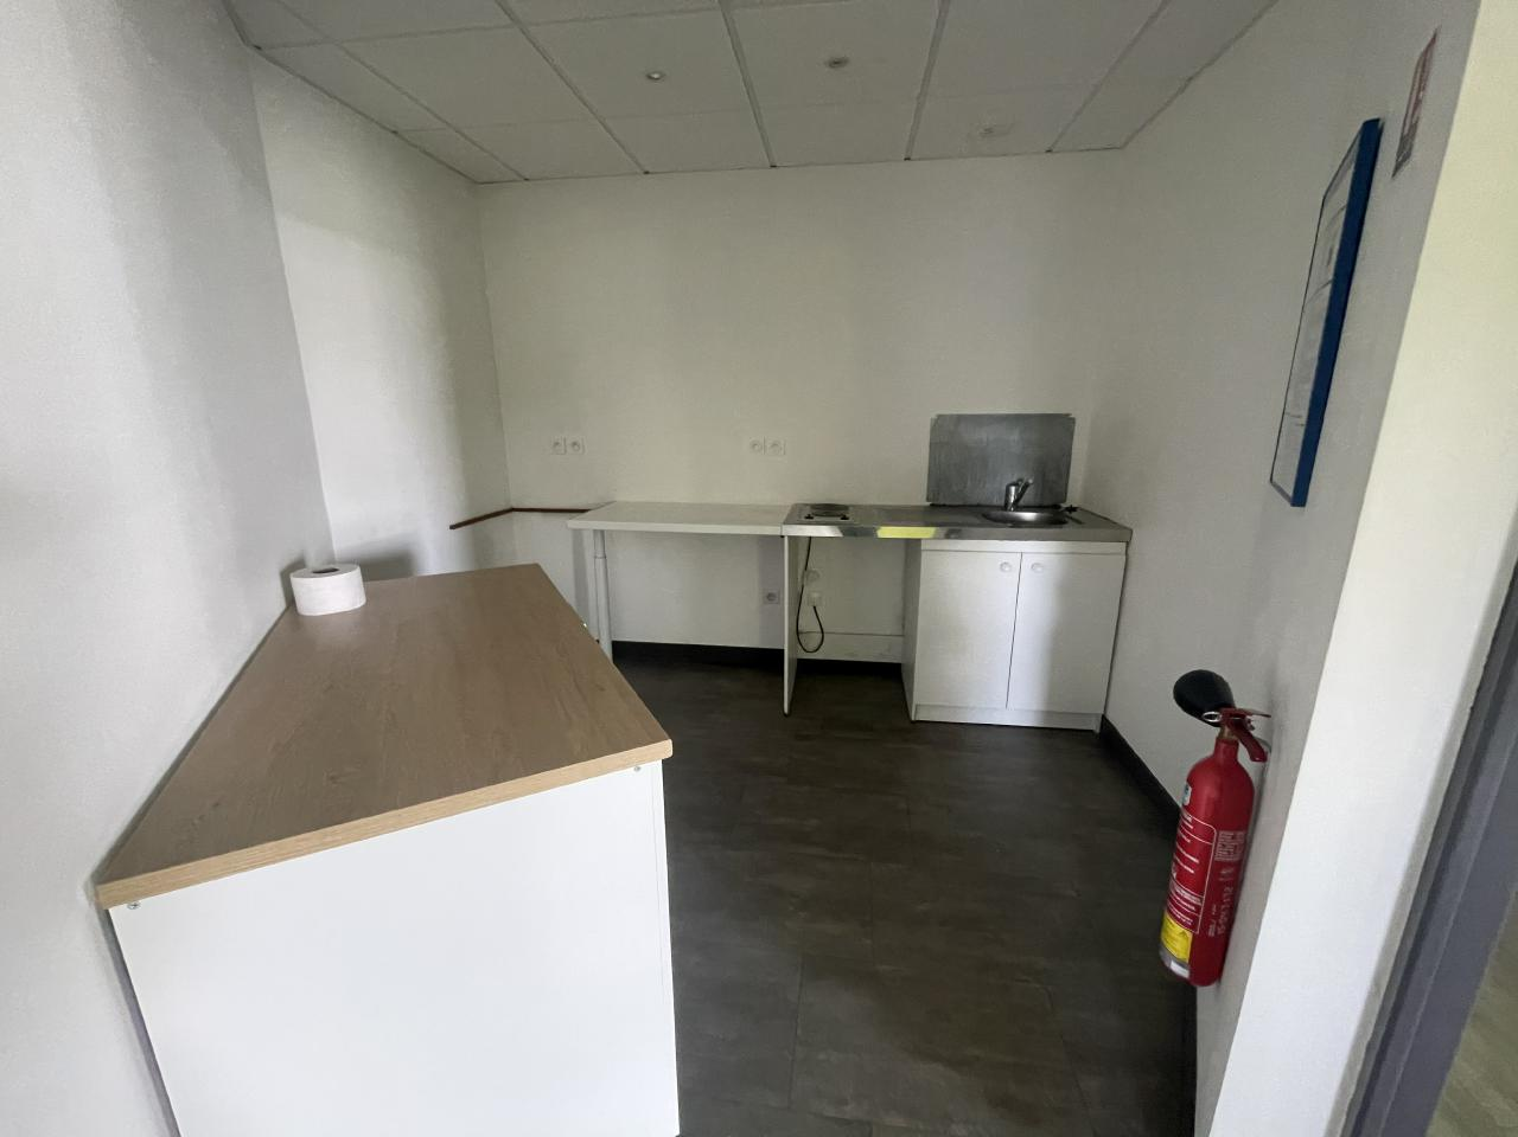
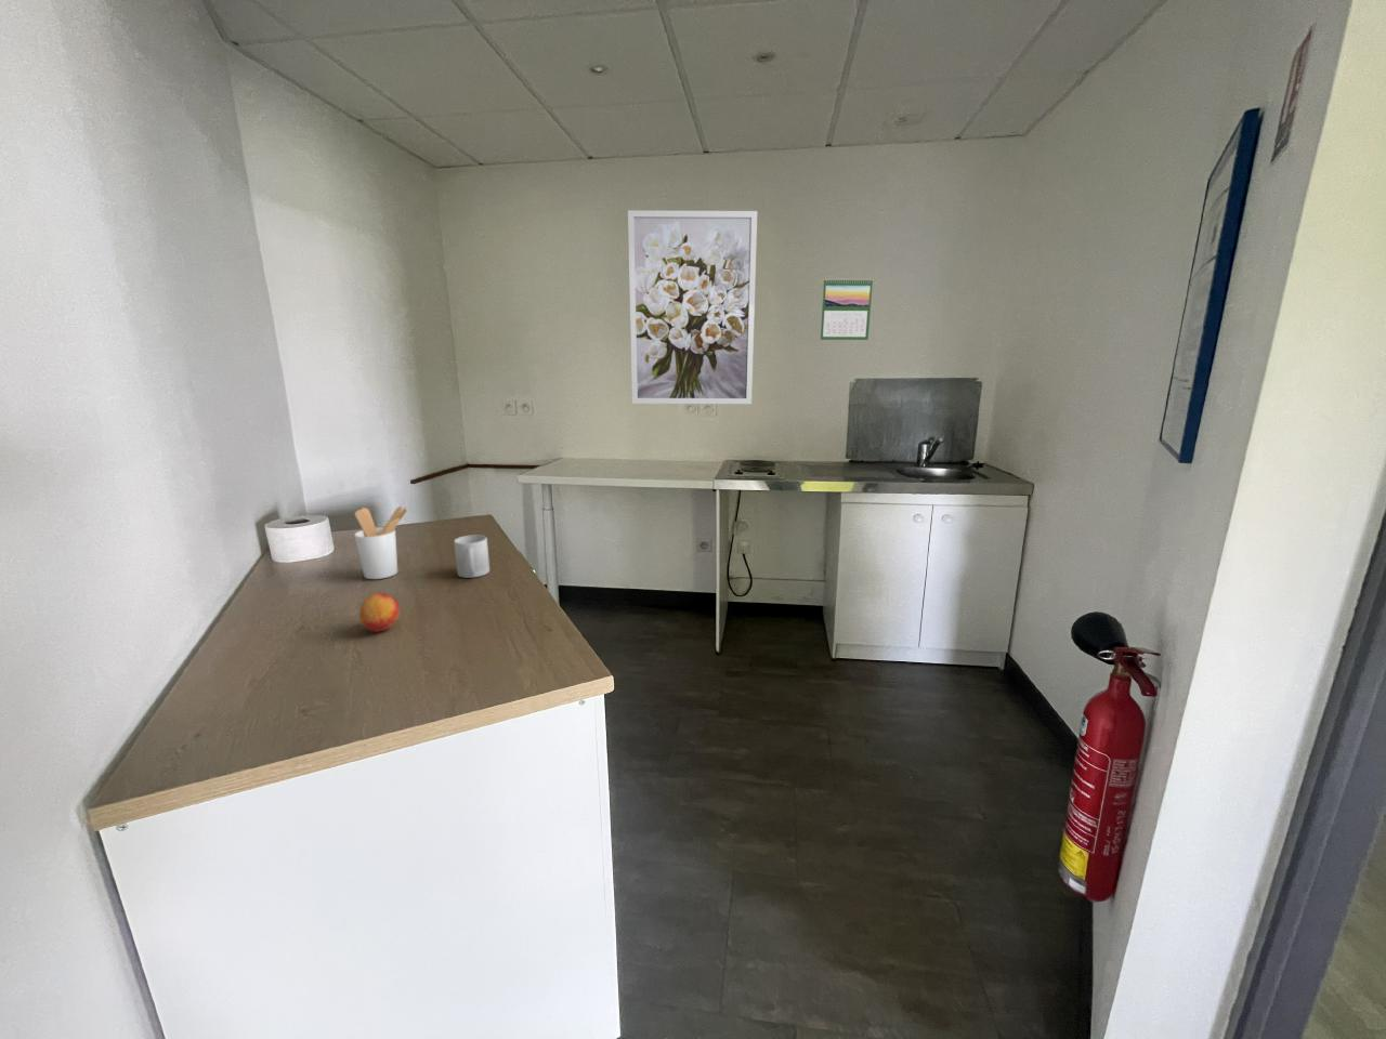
+ utensil holder (385, 540)
+ wall art (692, 311)
+ fruit (380, 611)
+ calendar (846, 309)
+ mug (471, 558)
